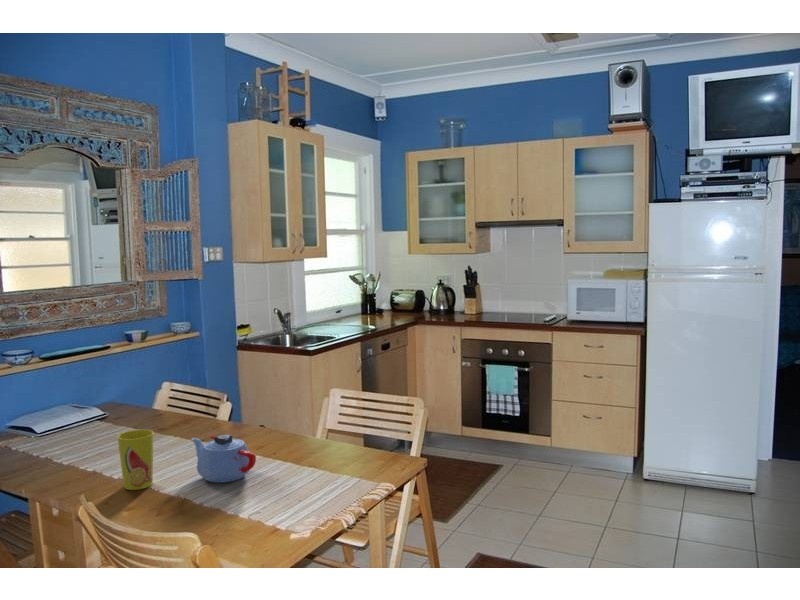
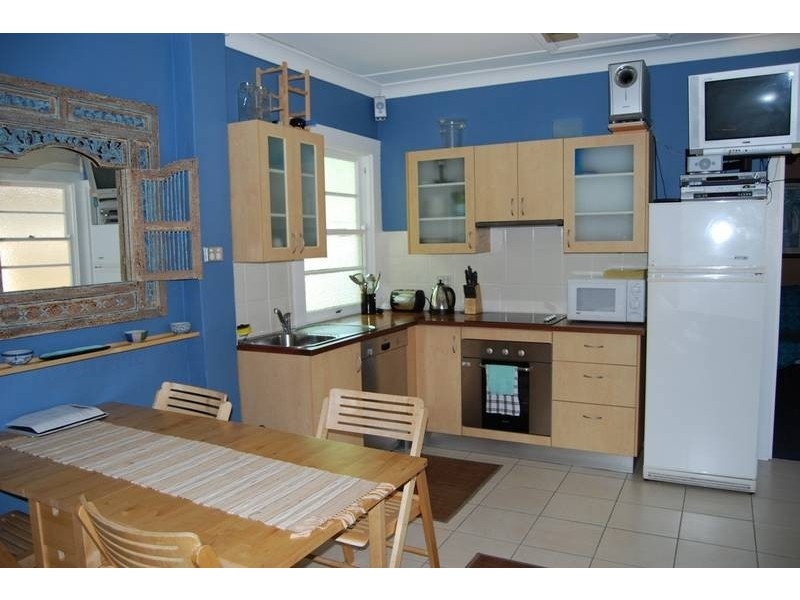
- teapot (222, 455)
- cup (137, 459)
